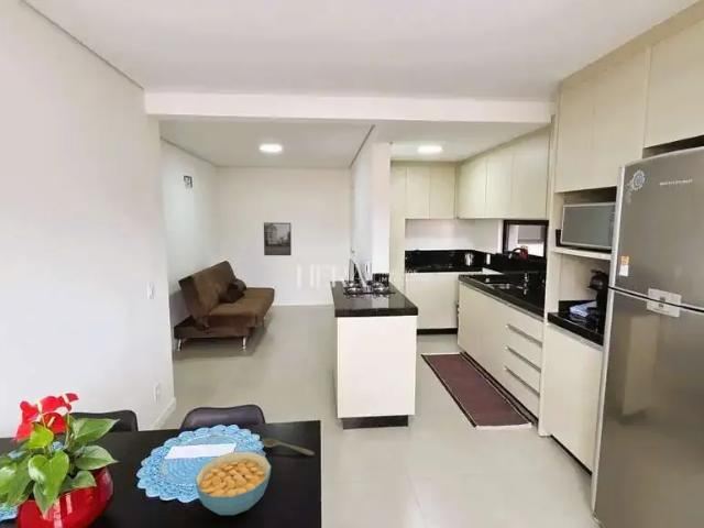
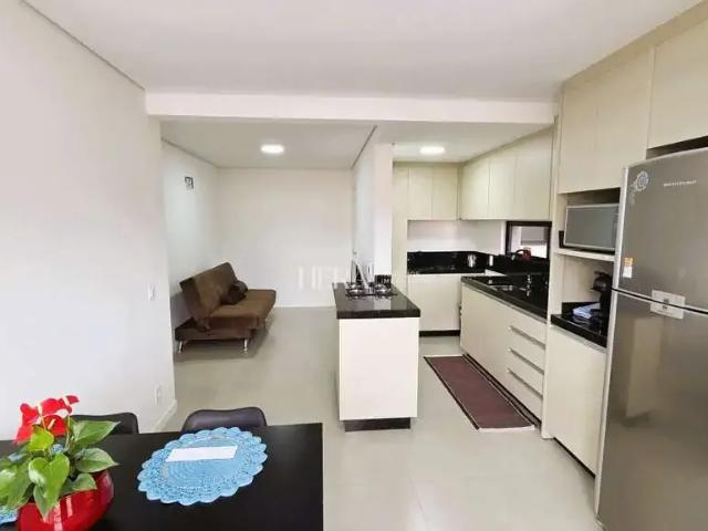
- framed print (277, 239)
- spoon (287, 447)
- cereal bowl (234, 488)
